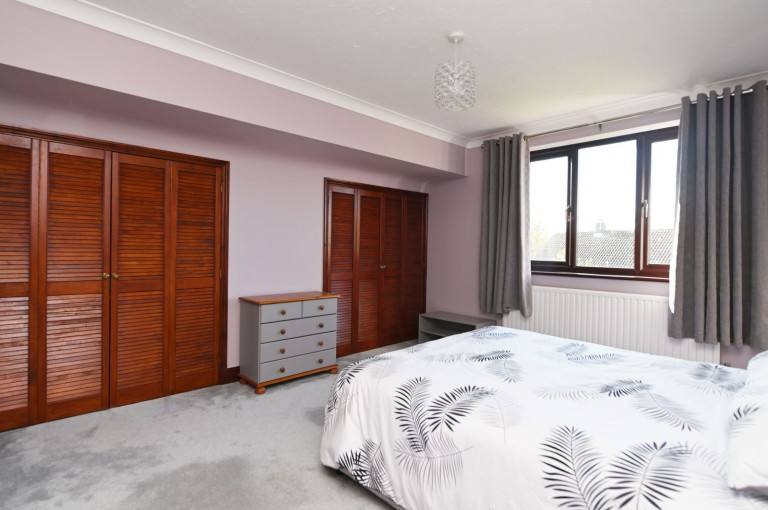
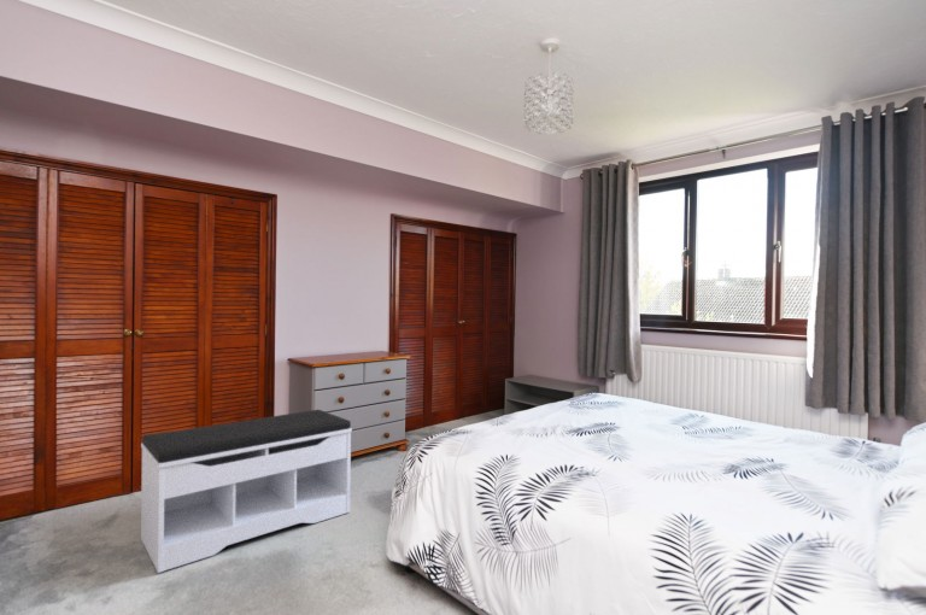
+ bench (252, 475)
